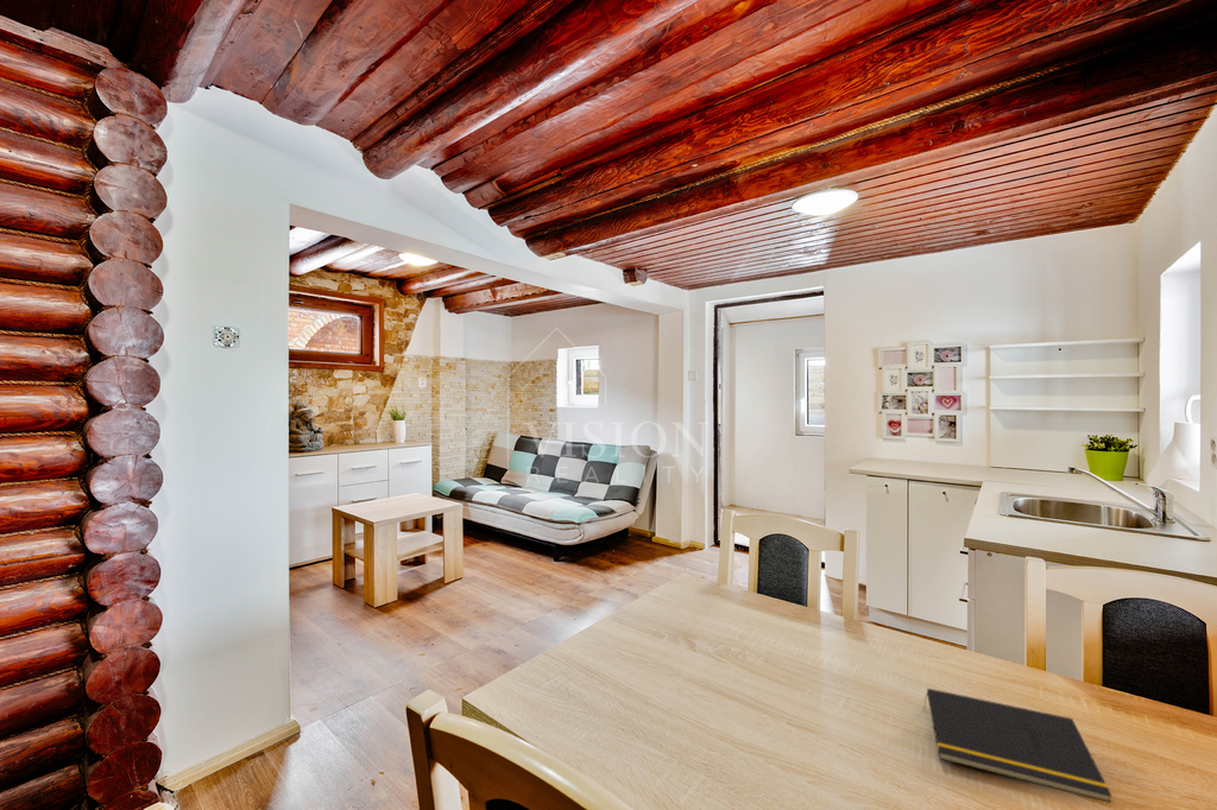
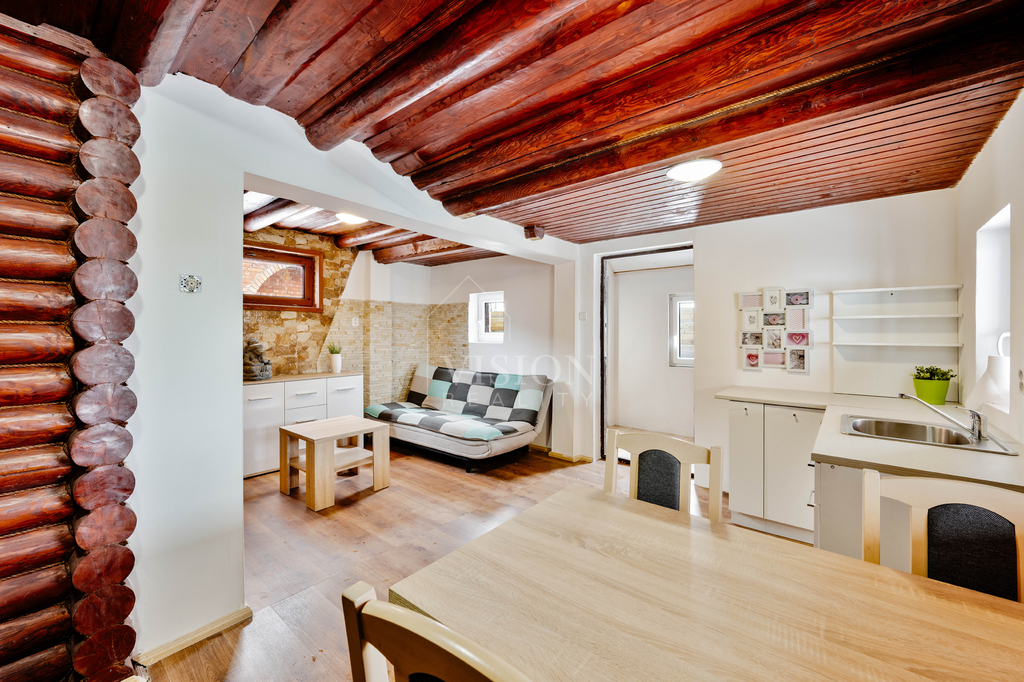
- notepad (1007, 738)
